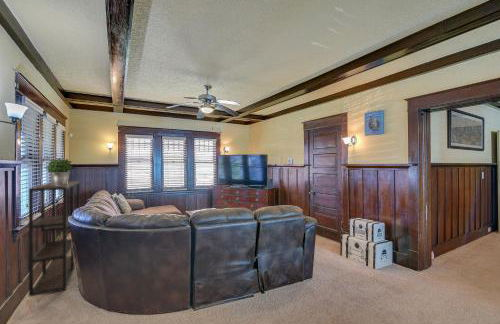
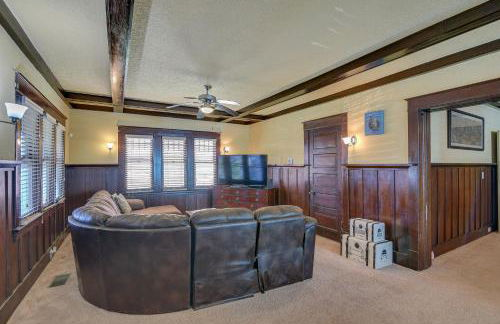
- shelving unit (58, 228)
- potted plant (59, 171)
